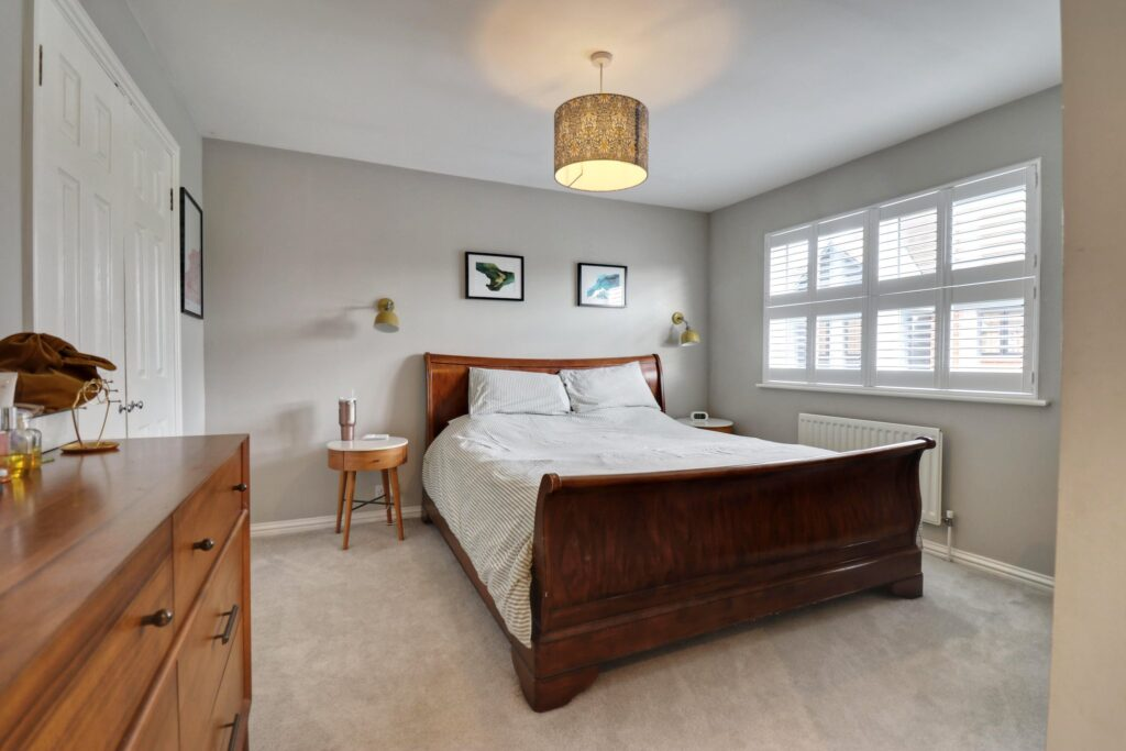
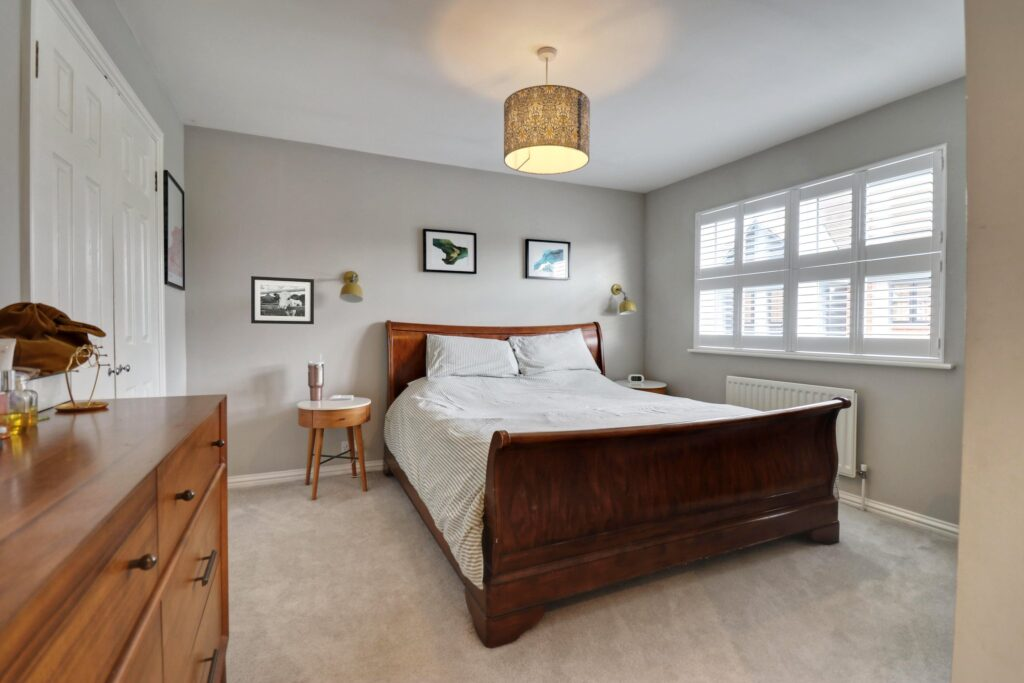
+ picture frame (283, 300)
